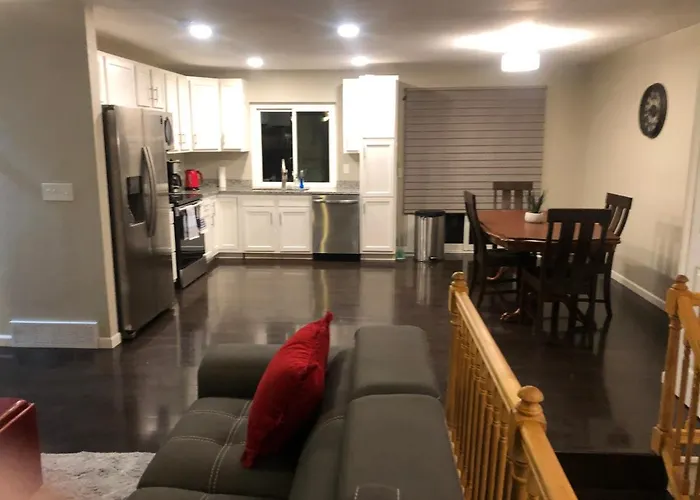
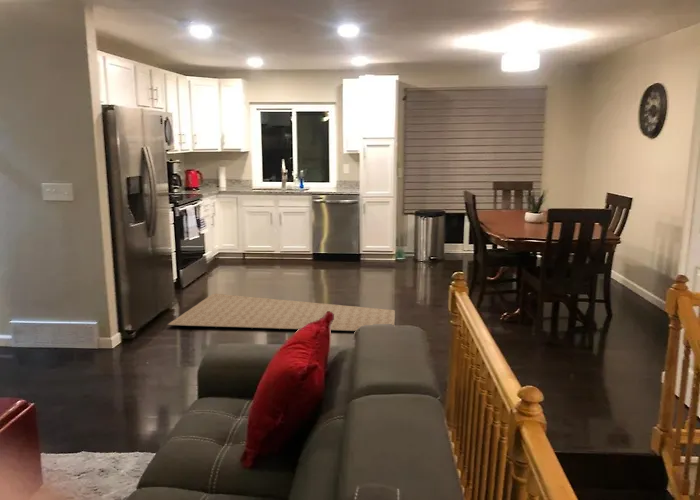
+ rug (293, 308)
